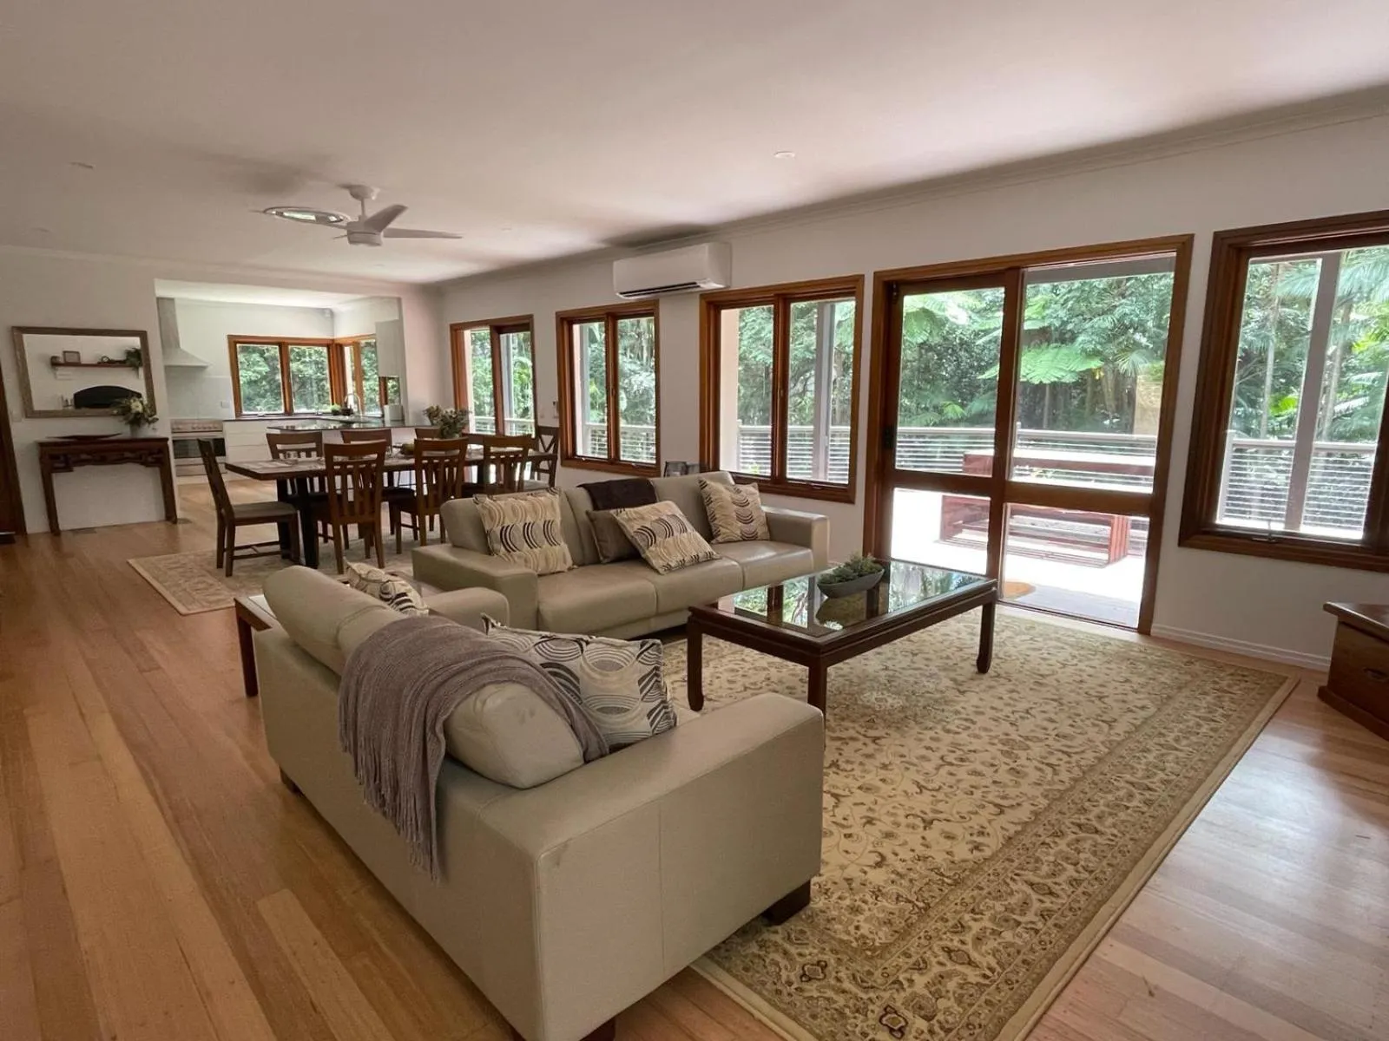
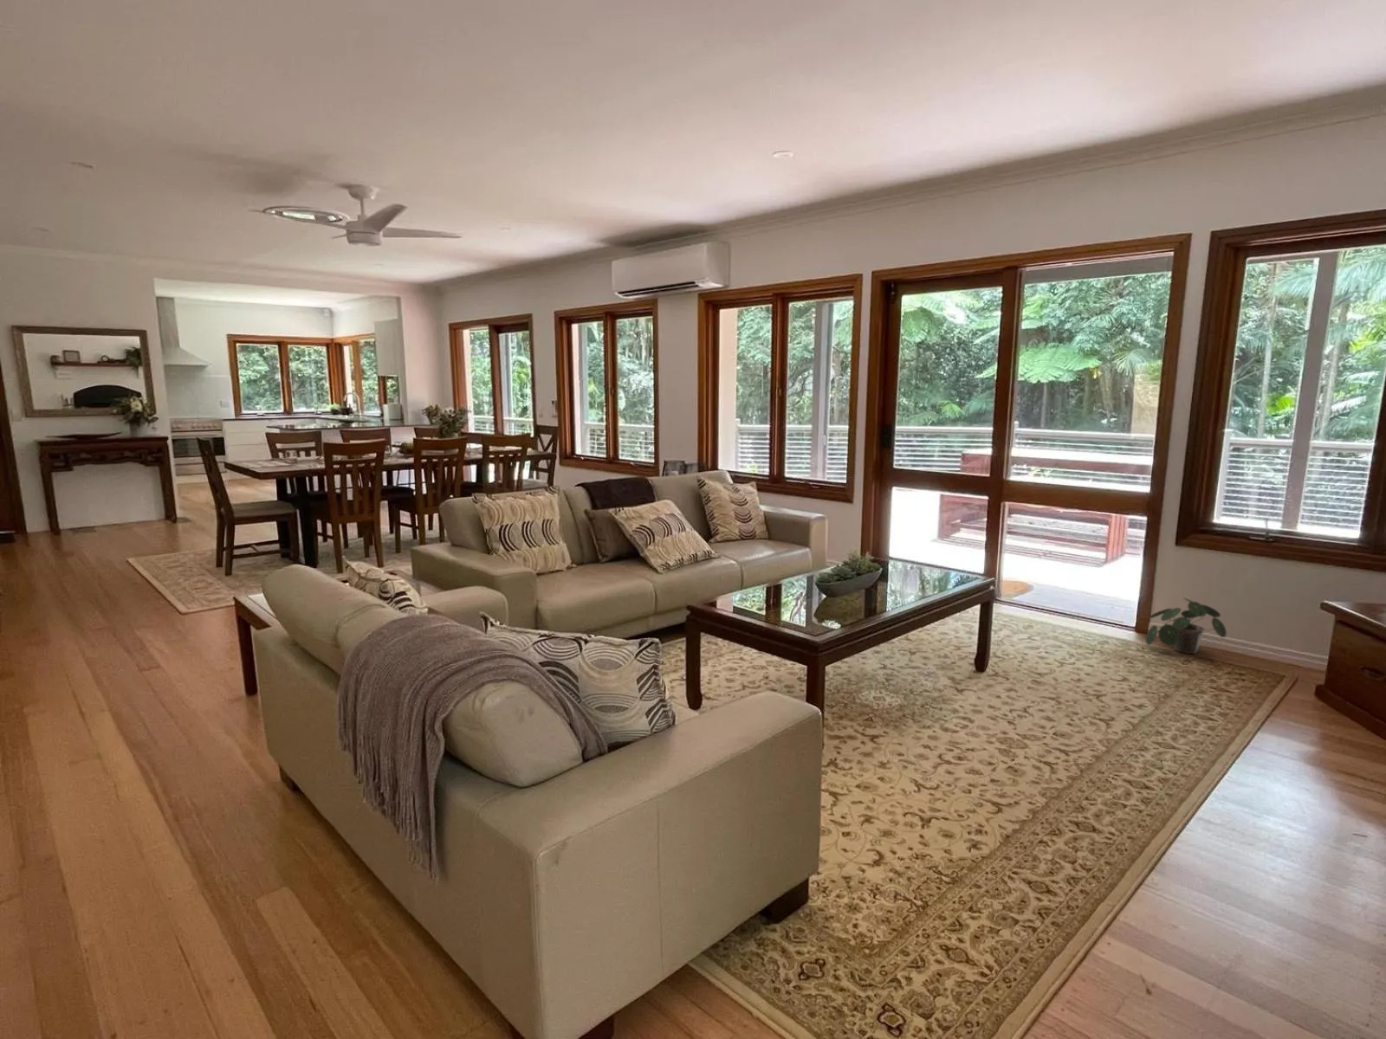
+ potted plant (1184, 624)
